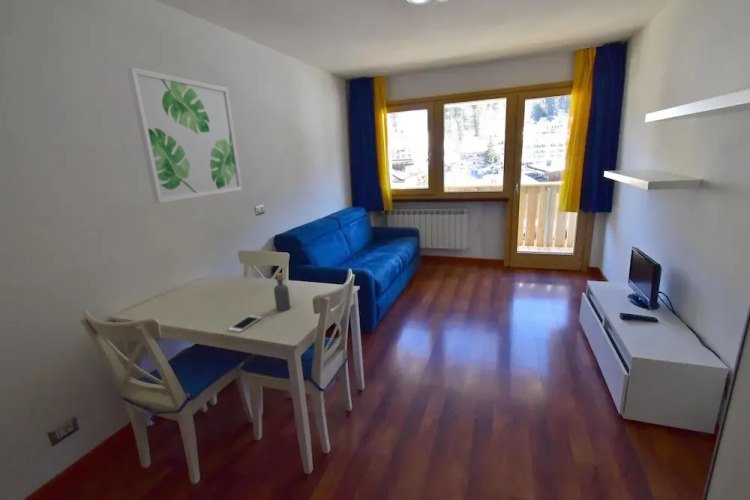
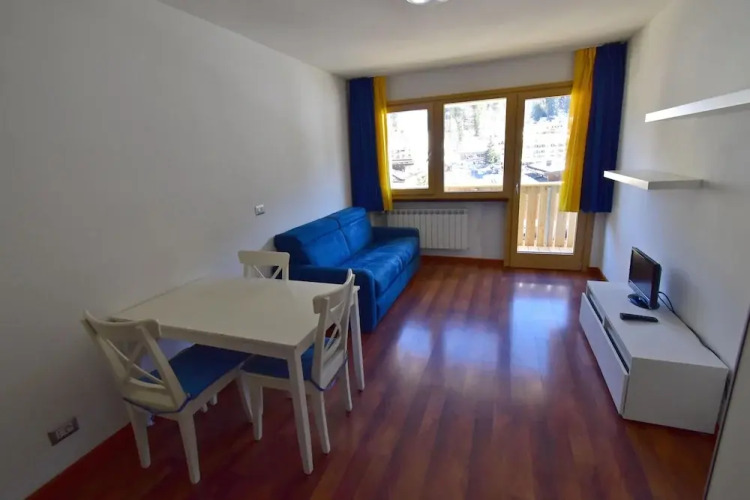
- wall art (194, 139)
- cell phone (245, 323)
- bottle (281, 291)
